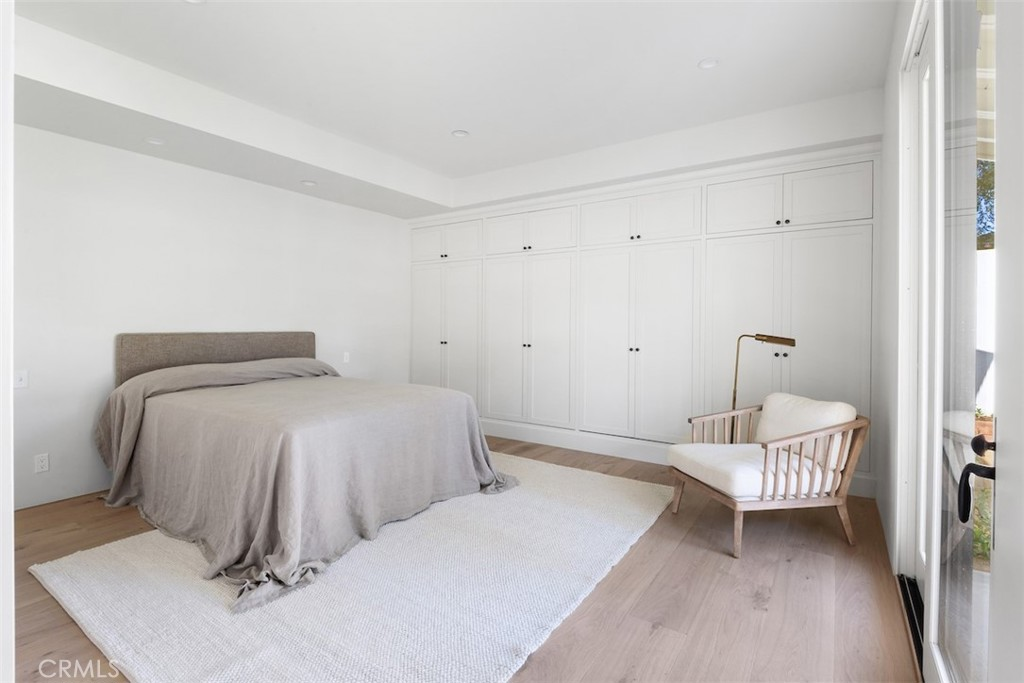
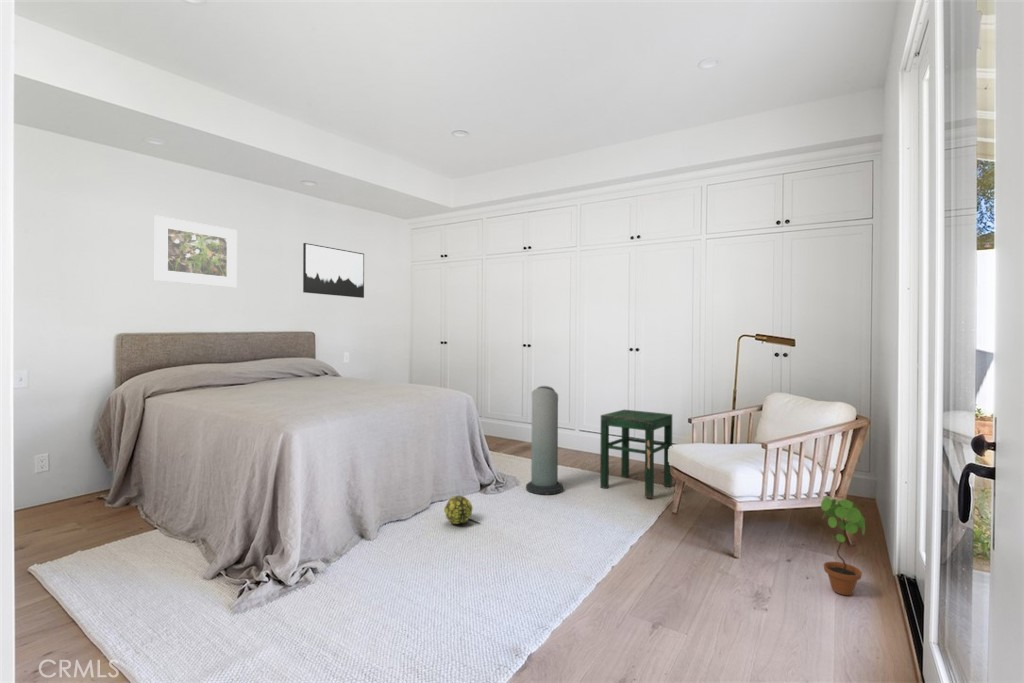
+ decorative ball (458, 509)
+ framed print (198, 253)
+ wall art (335, 271)
+ potted plant (841, 542)
+ stool (636, 450)
+ air purifier (544, 437)
